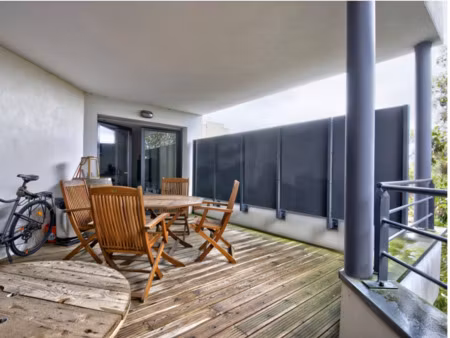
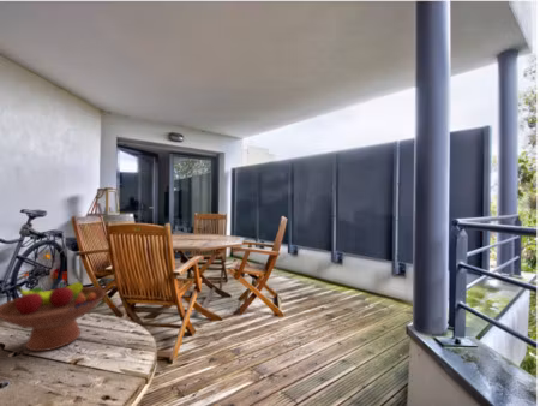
+ fruit bowl (55, 312)
